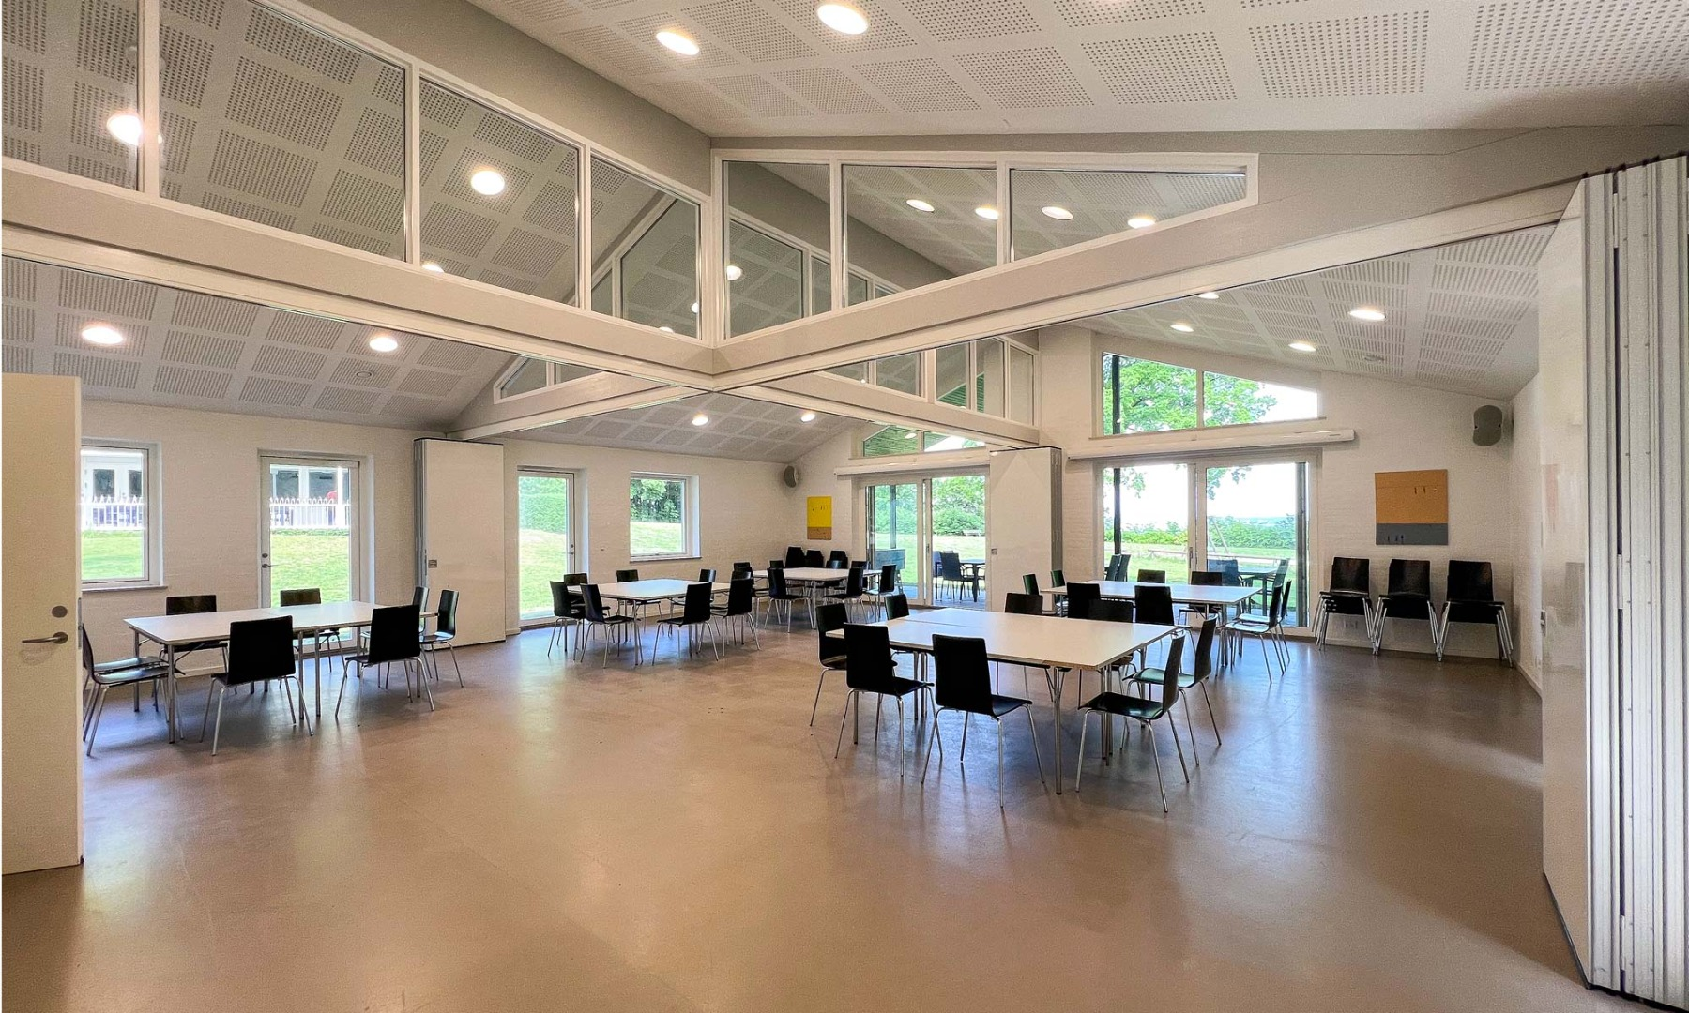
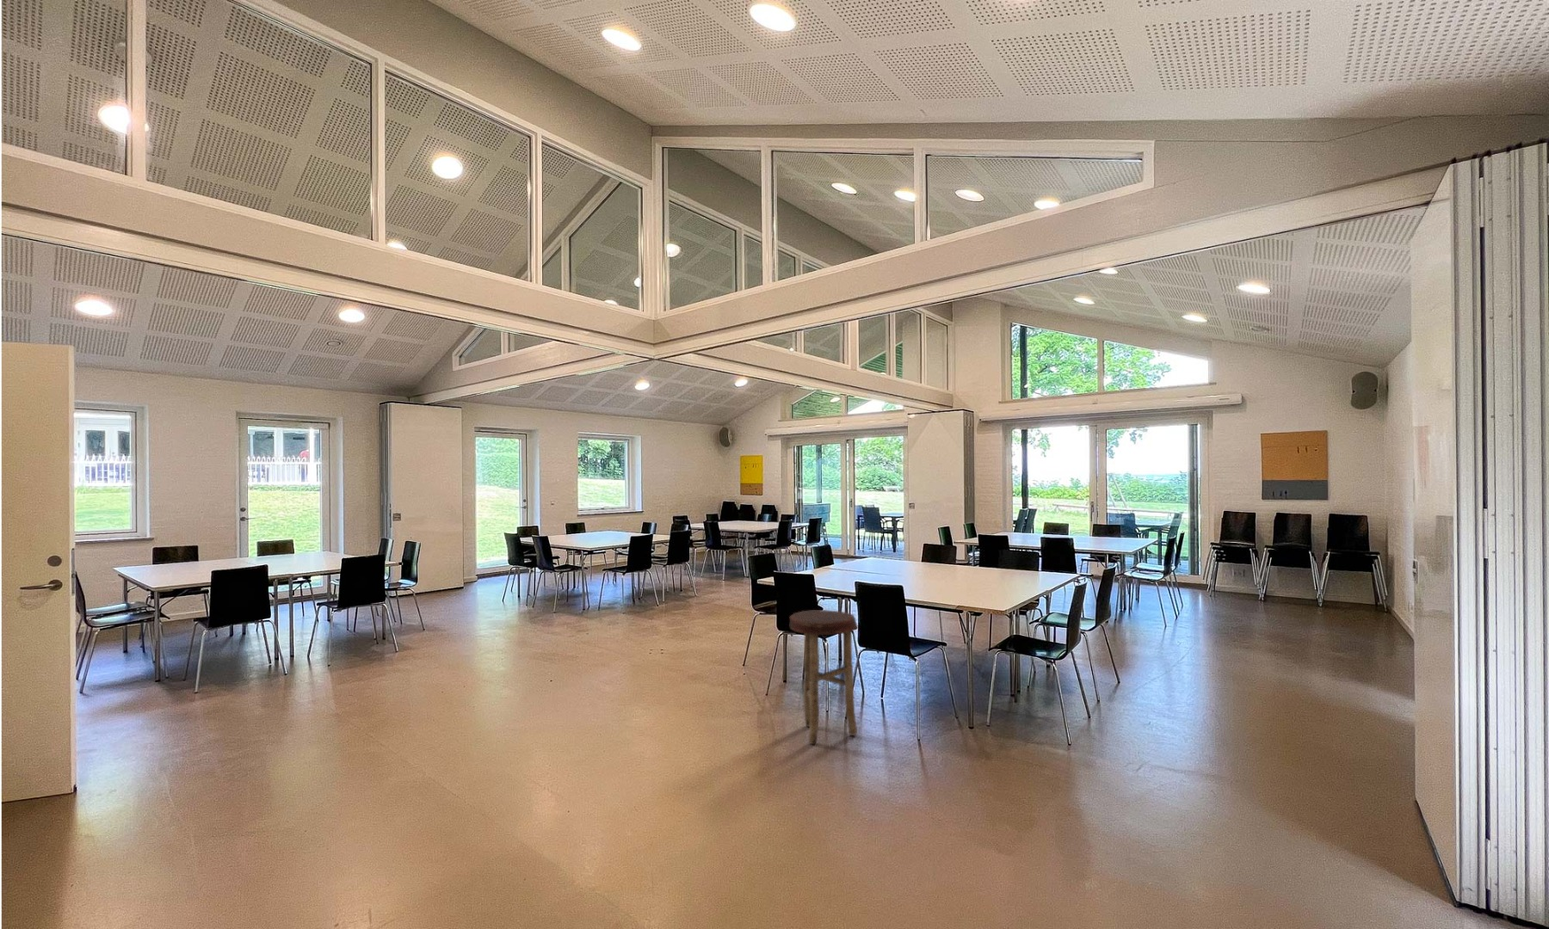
+ stool (823, 675)
